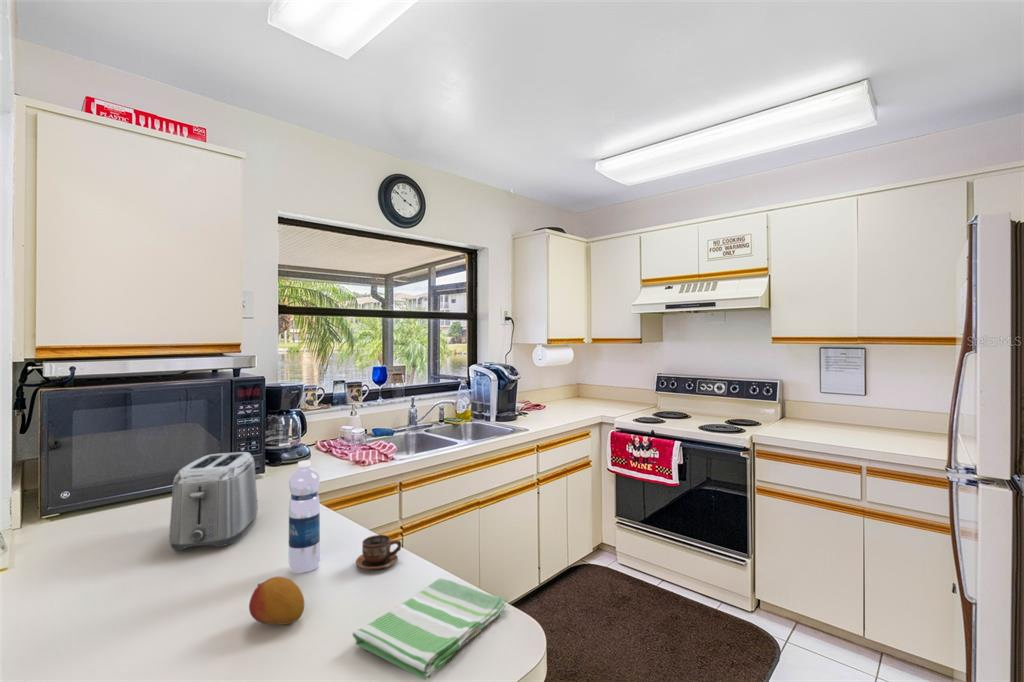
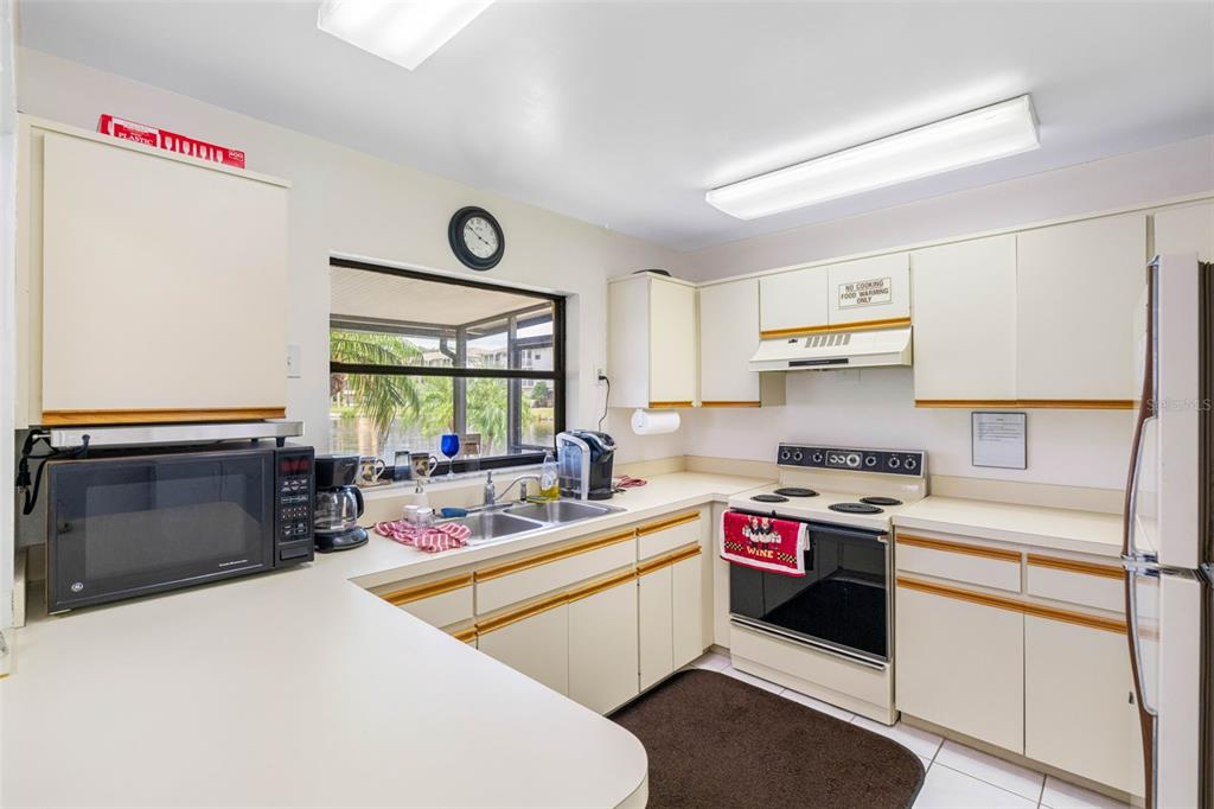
- toaster (219, 495)
- cup (378, 551)
- dish towel (433, 619)
- fruit (277, 600)
- water bottle (304, 514)
